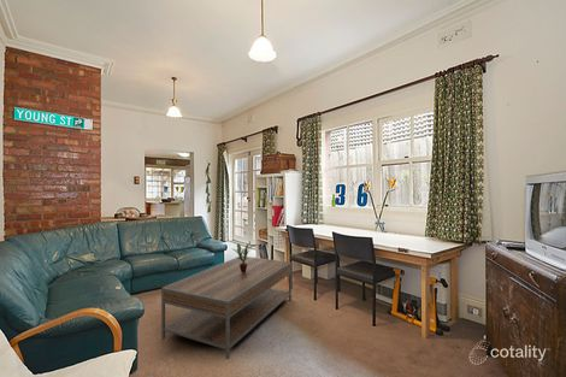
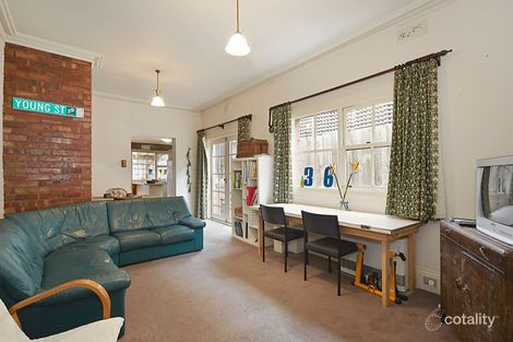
- coffee table (234, 294)
- potted plant (244, 258)
